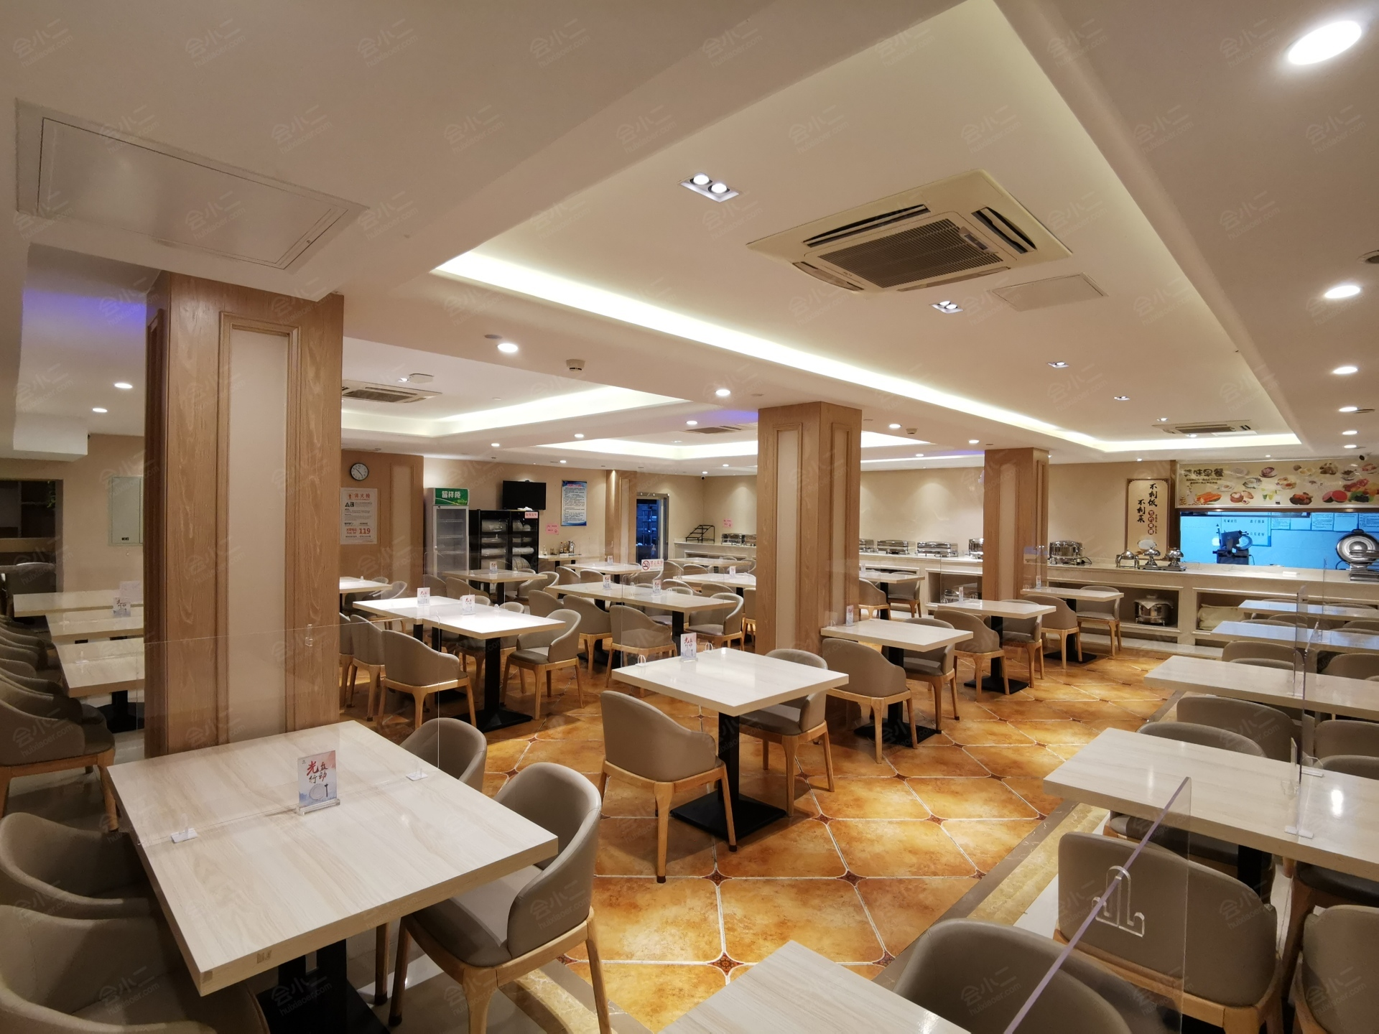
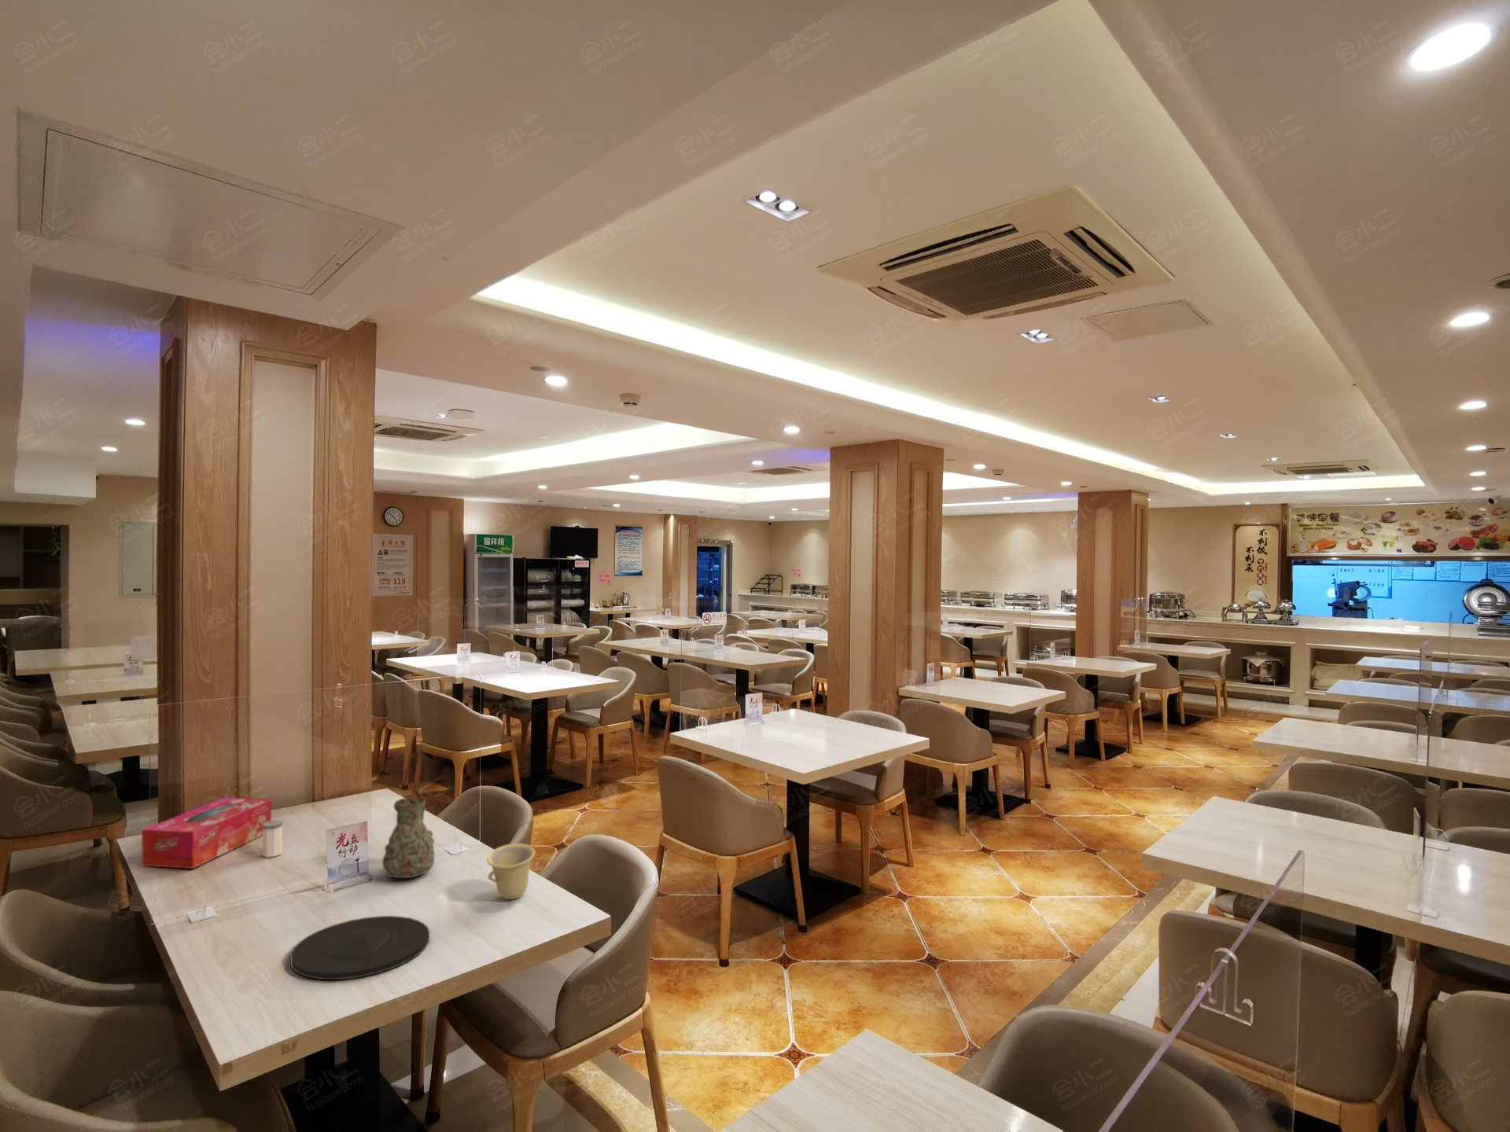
+ decorative vase (408, 837)
+ tissue box (210, 830)
+ plate (361, 941)
+ salt shaker (272, 838)
+ cup (510, 874)
